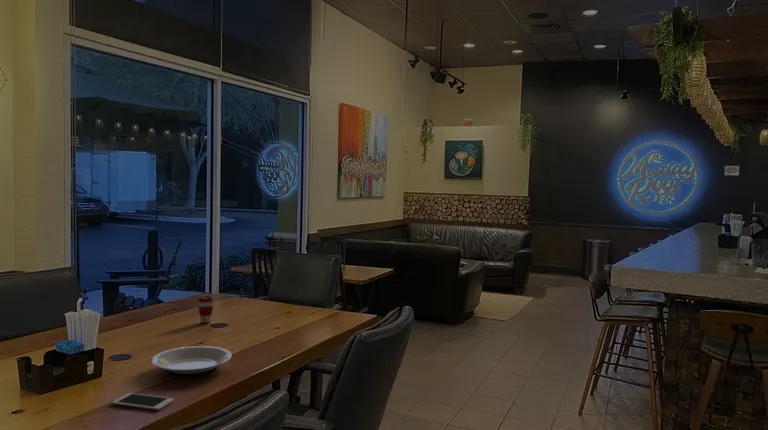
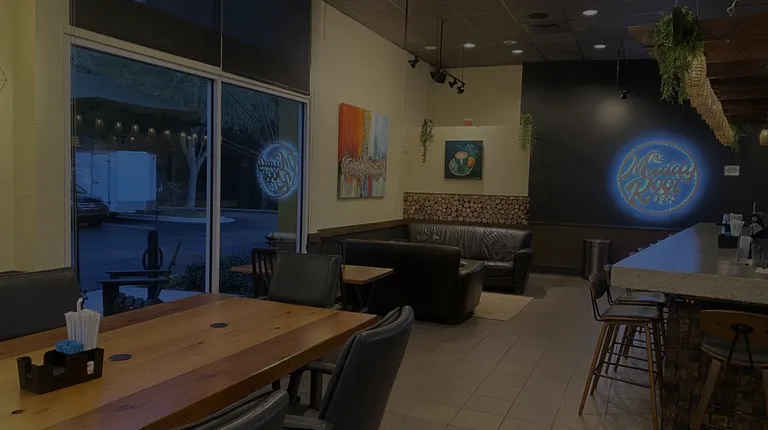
- coffee cup (205, 309)
- cell phone (143, 401)
- plate (192, 362)
